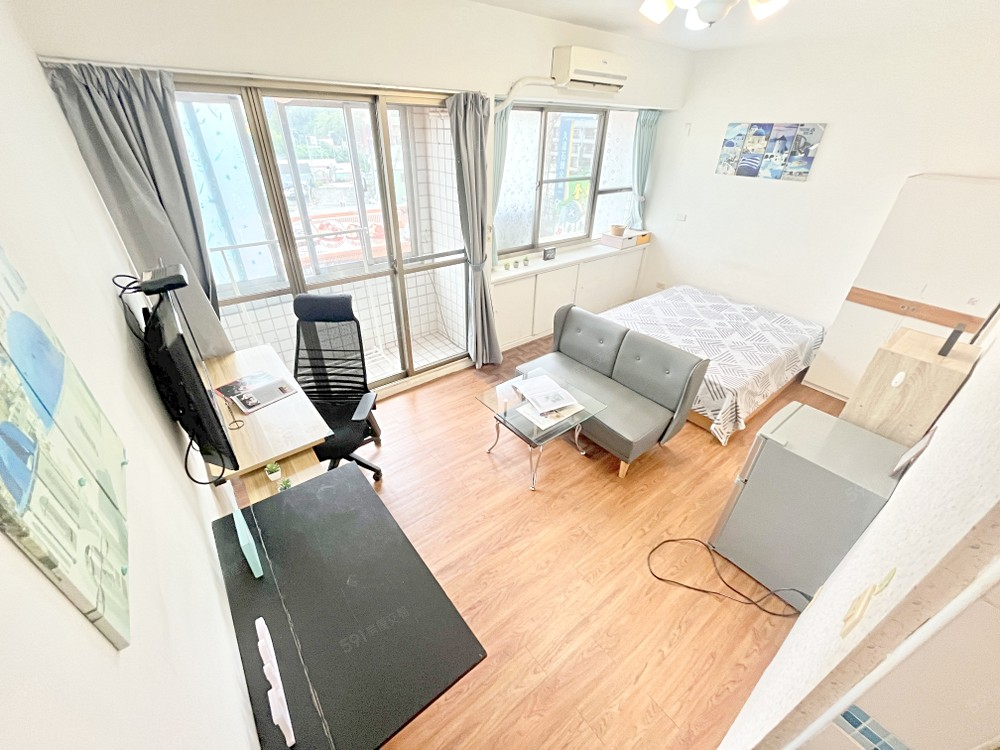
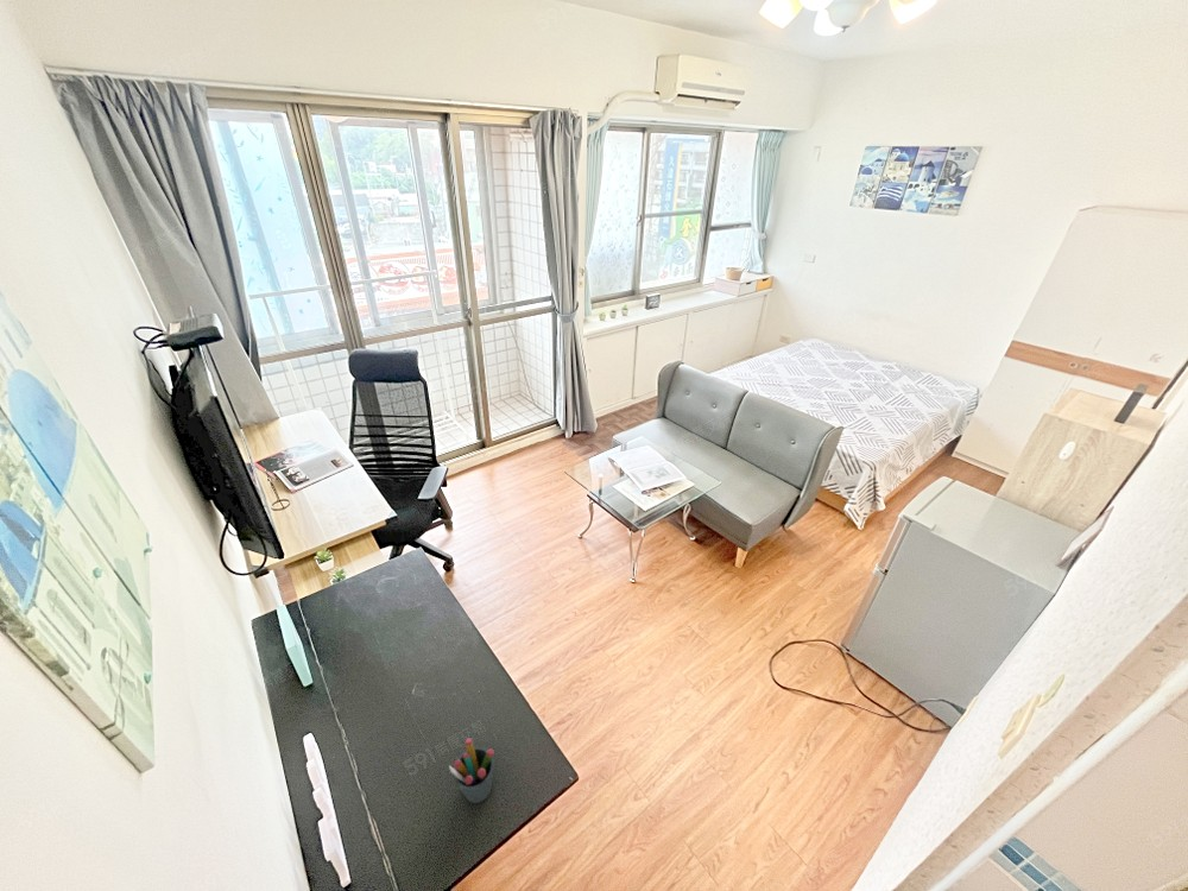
+ pen holder (474, 771)
